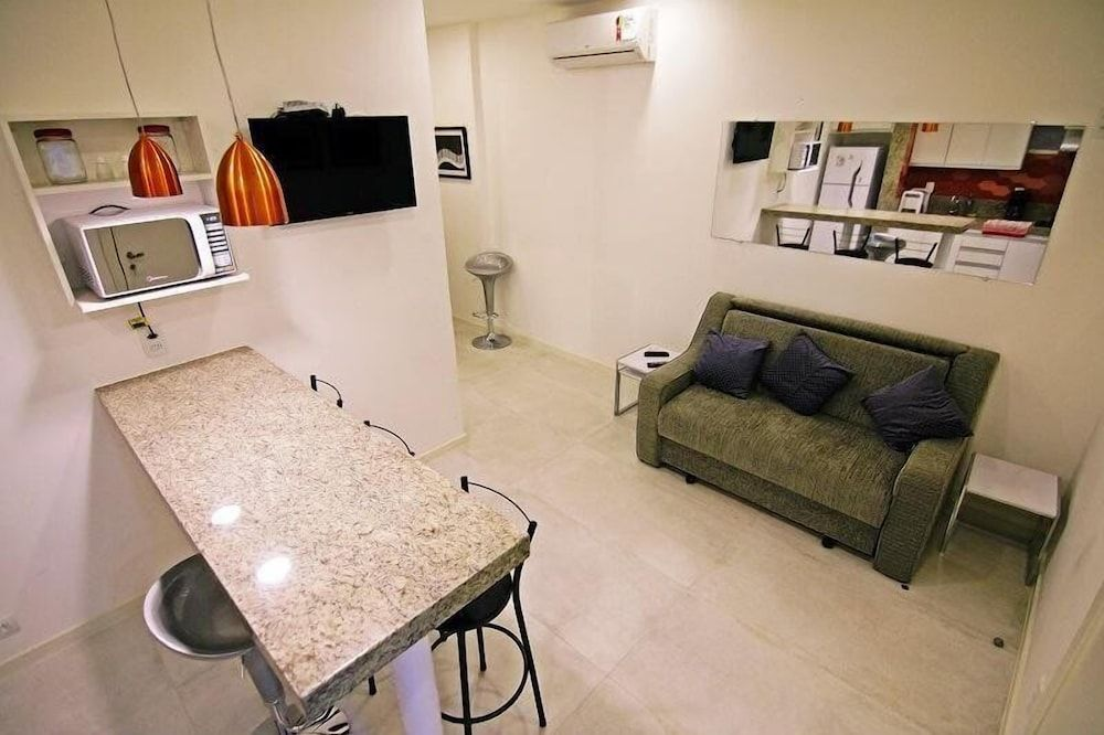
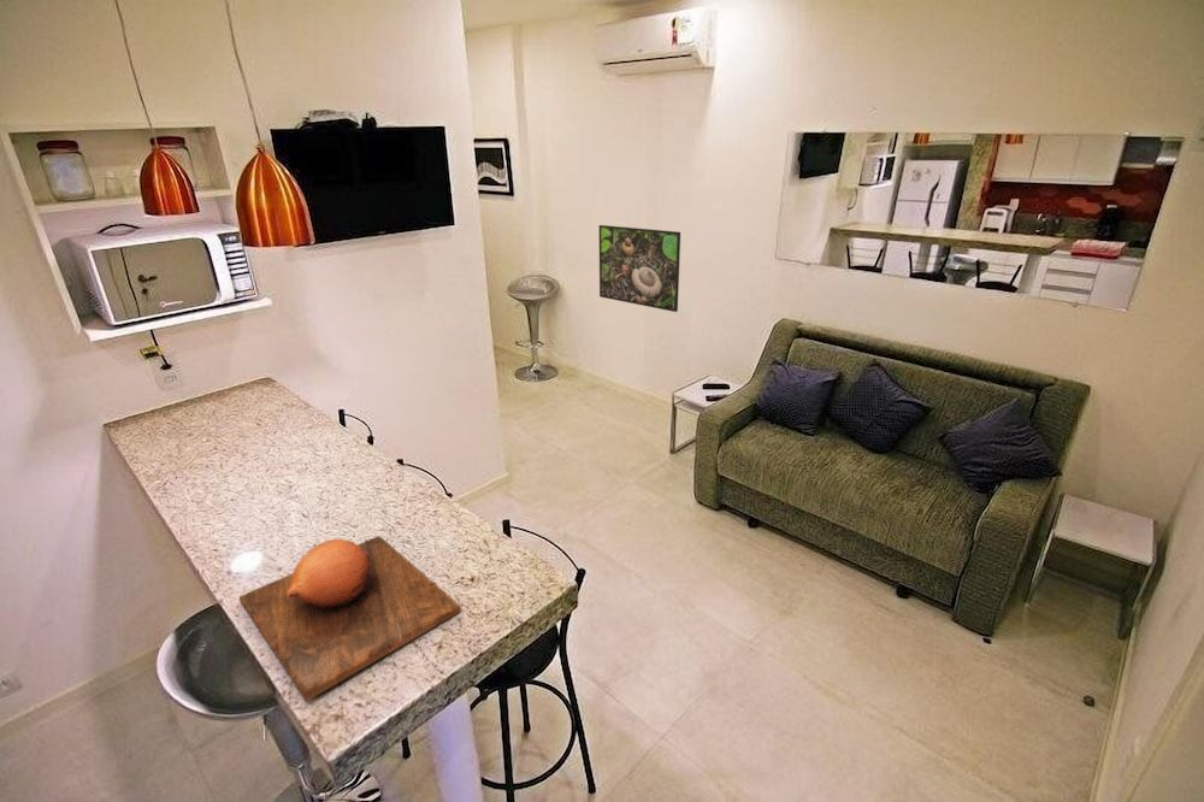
+ chopping board (343, 578)
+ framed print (637, 266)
